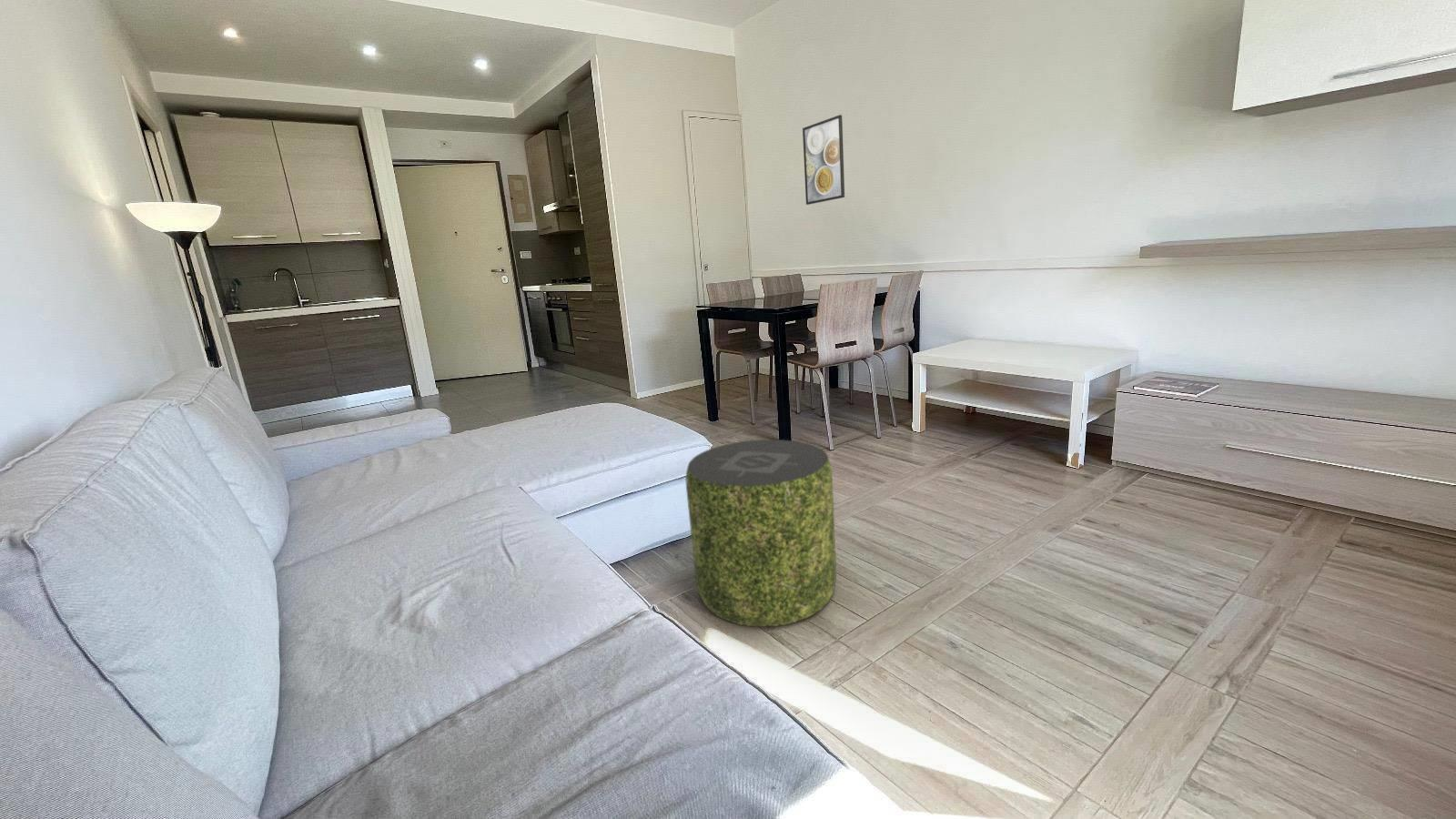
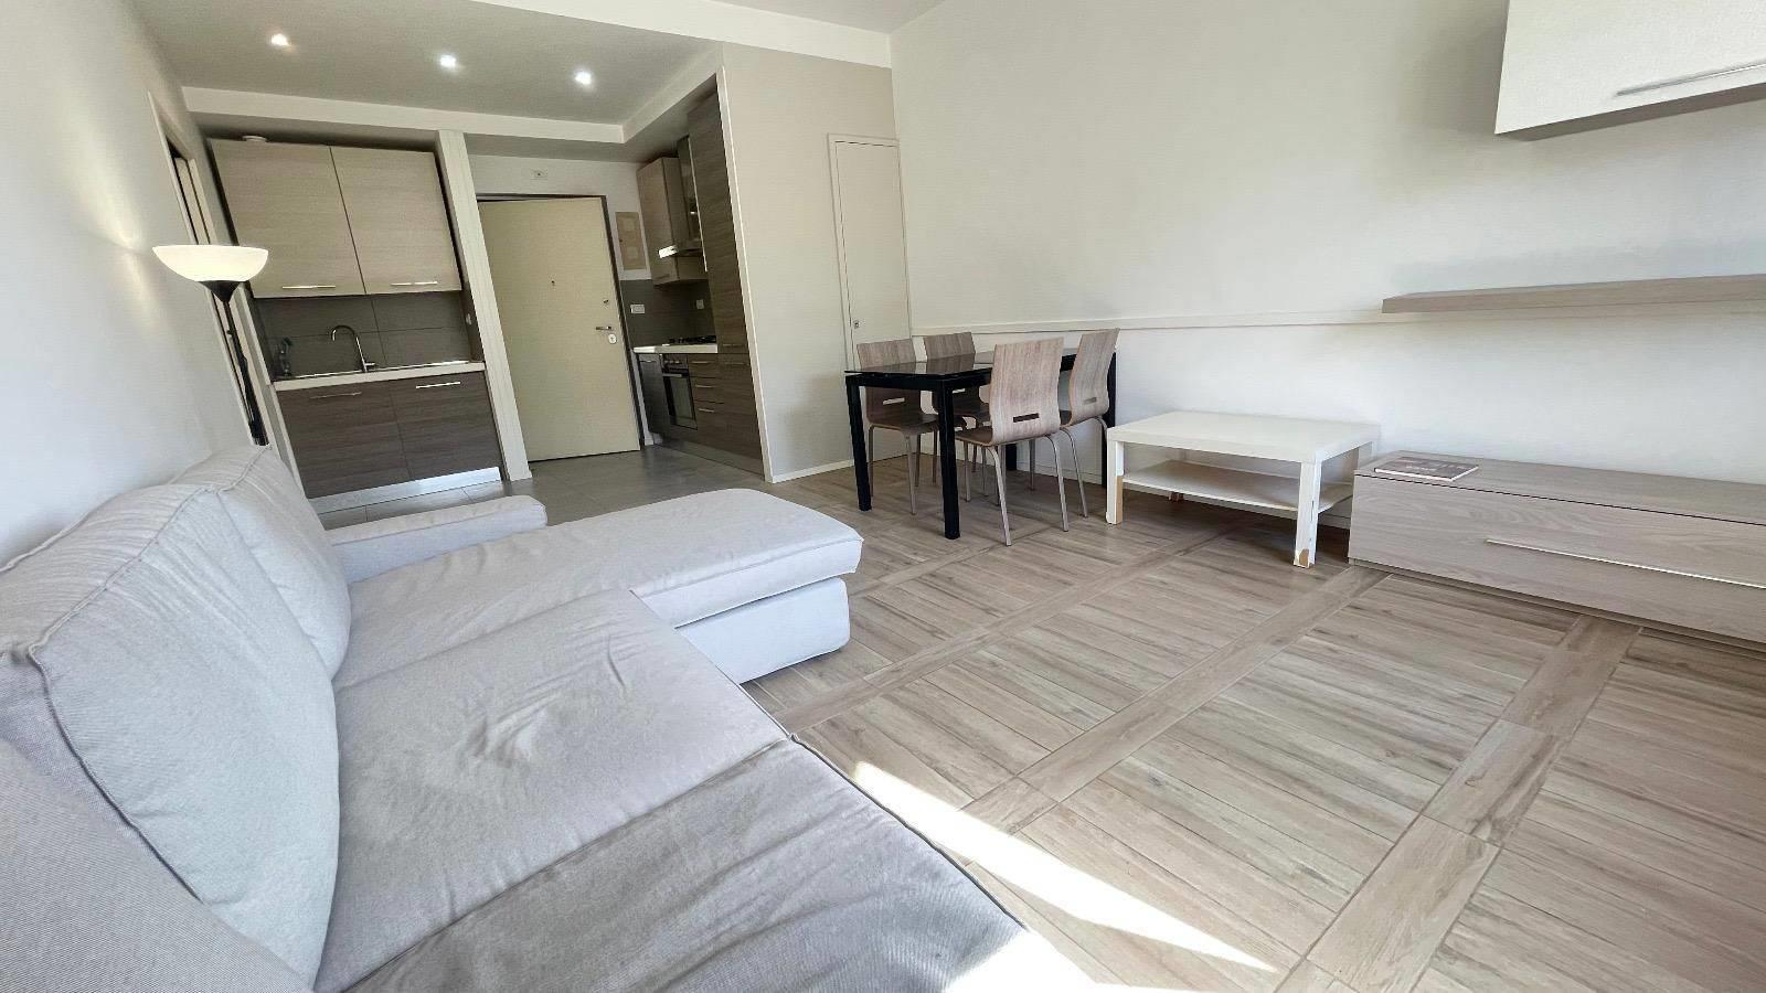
- pouf (762, 525)
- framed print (823, 162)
